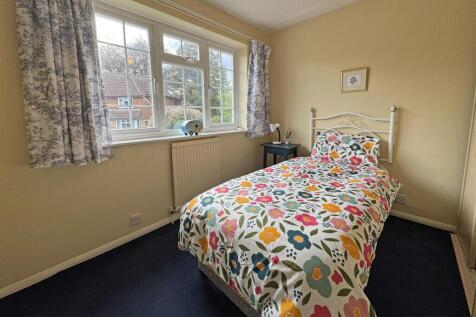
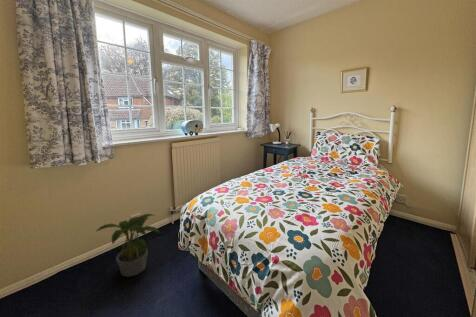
+ potted plant (131, 244)
